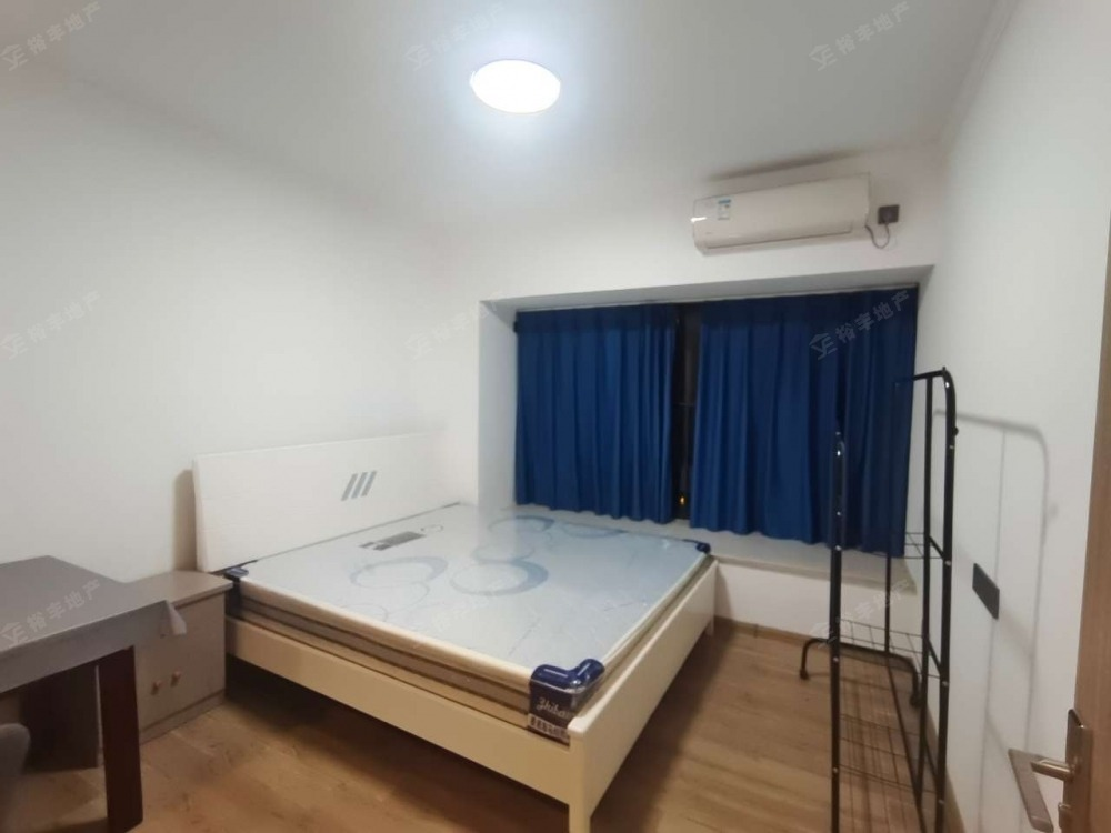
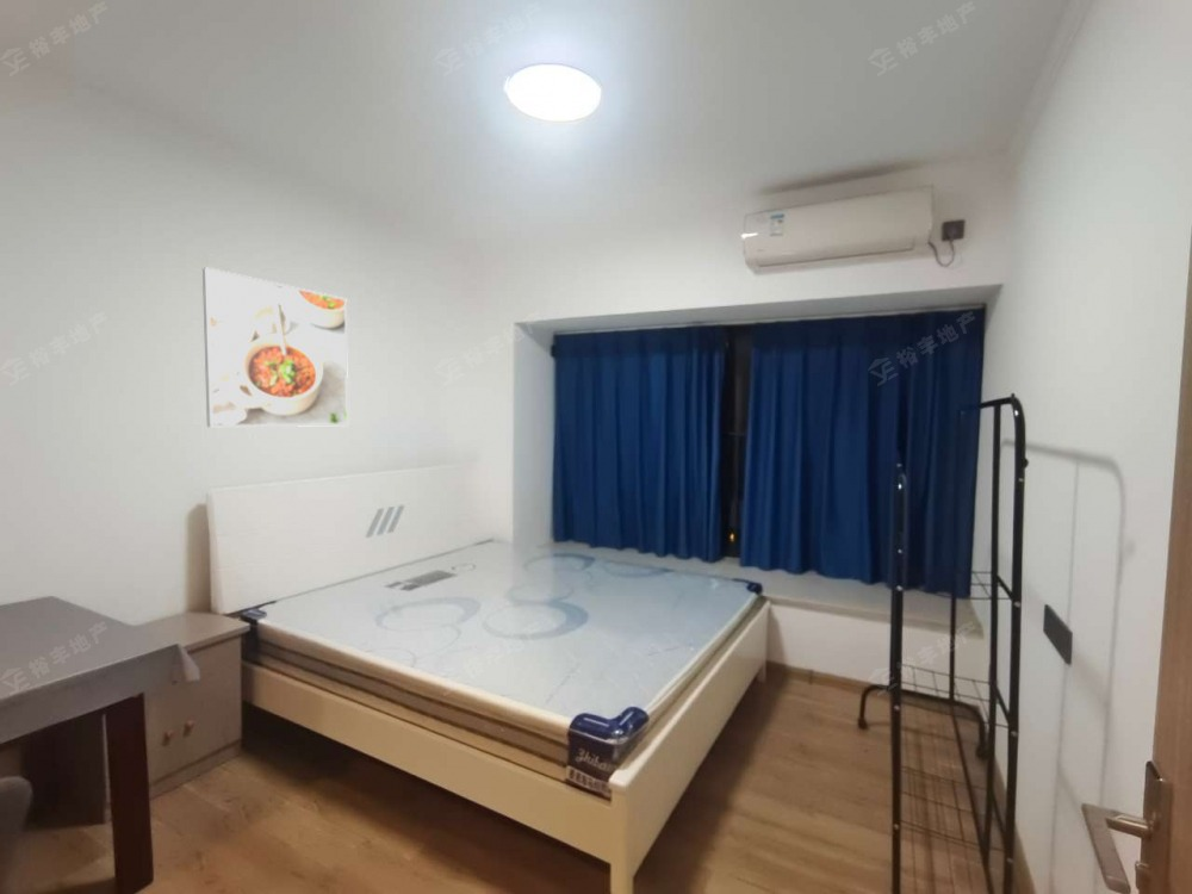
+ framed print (284, 355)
